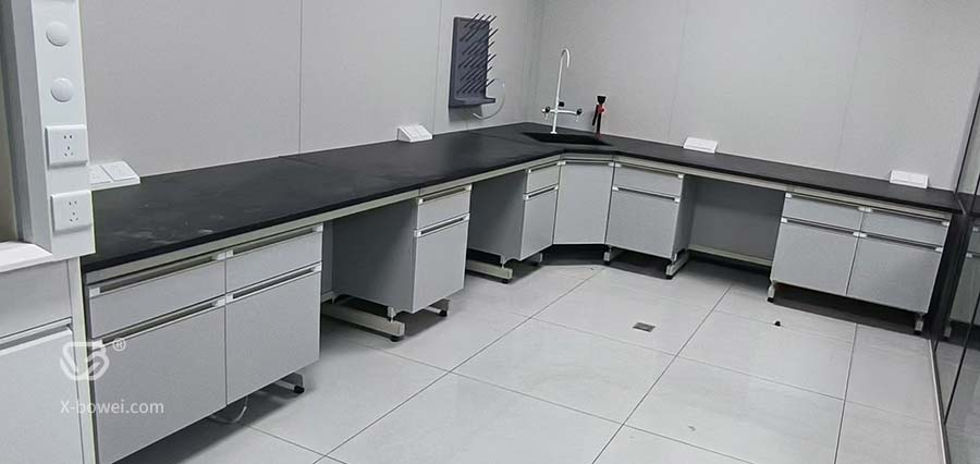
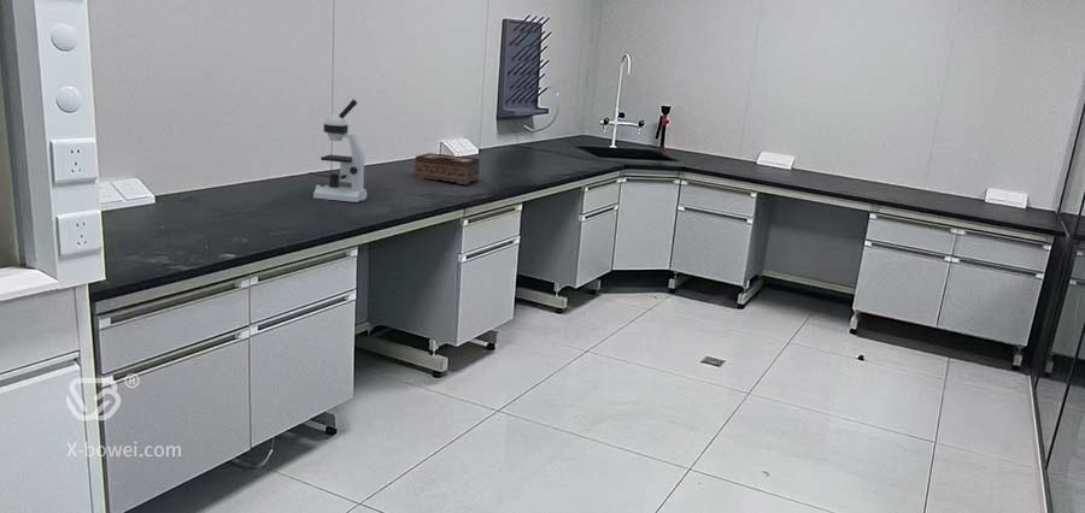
+ tissue box (446, 167)
+ microscope (341, 155)
